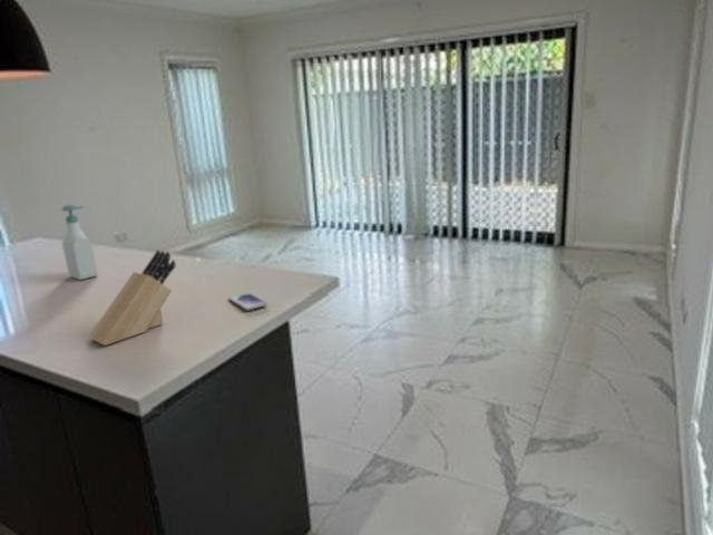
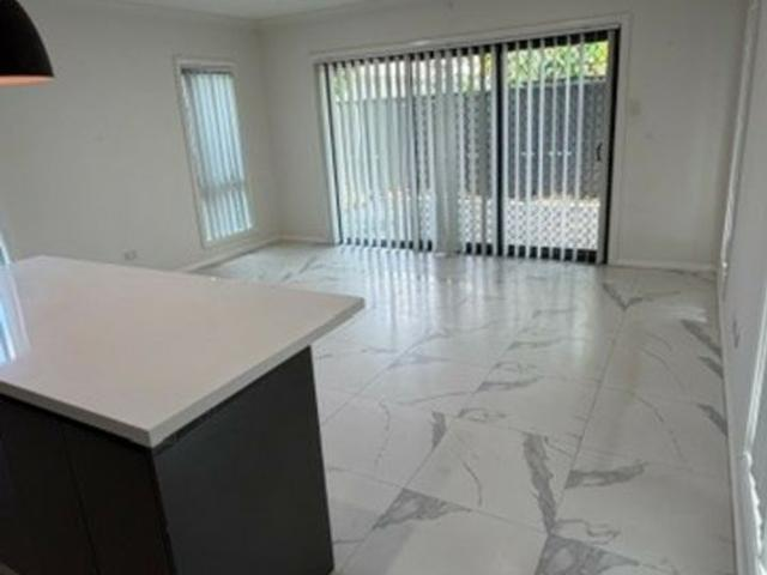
- smartphone (247, 301)
- soap bottle (78, 240)
- knife block (134, 293)
